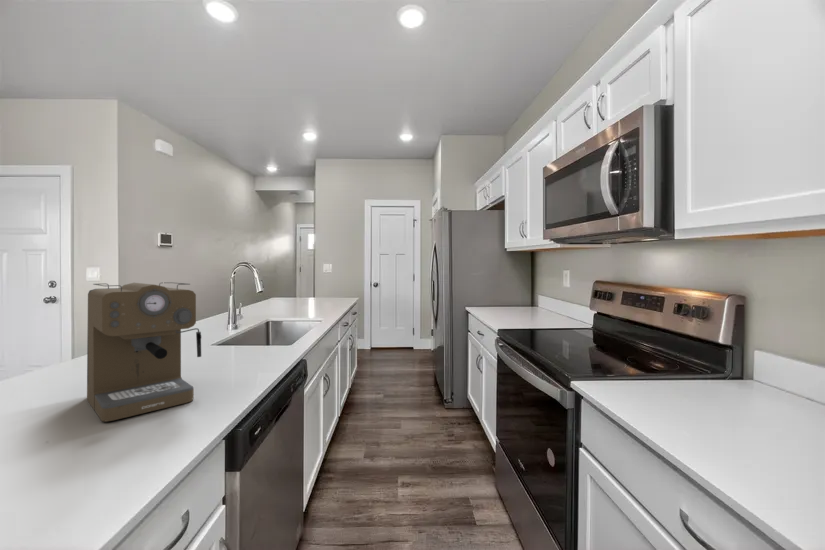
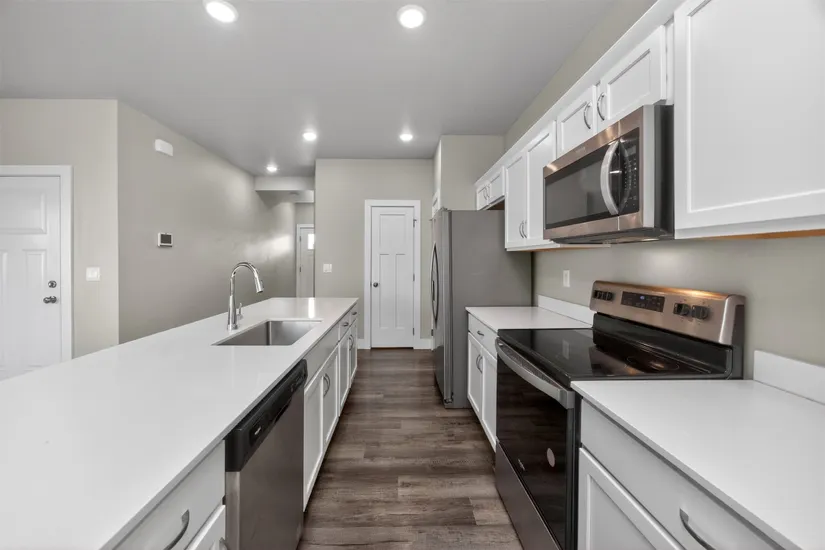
- coffee maker (150, 341)
